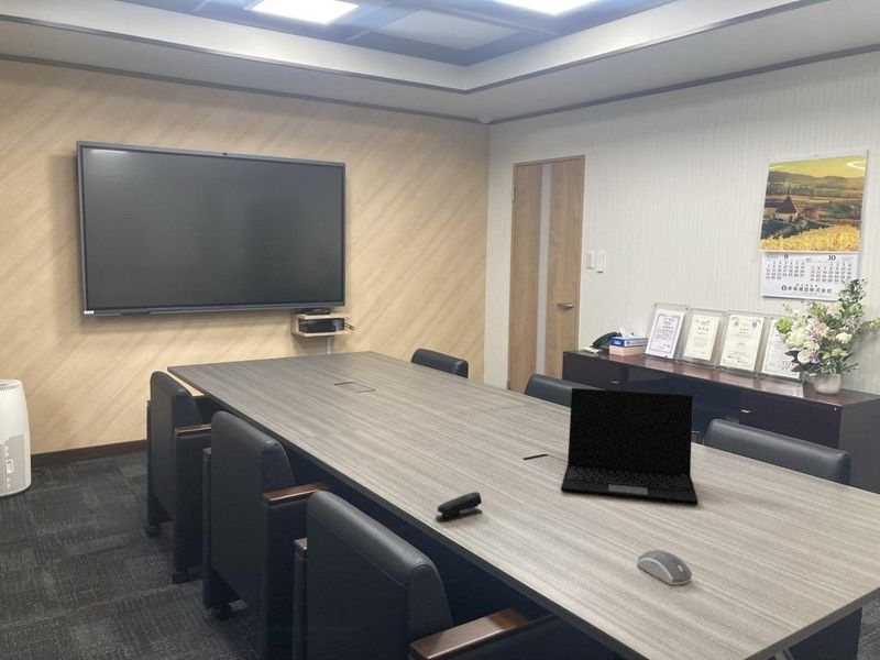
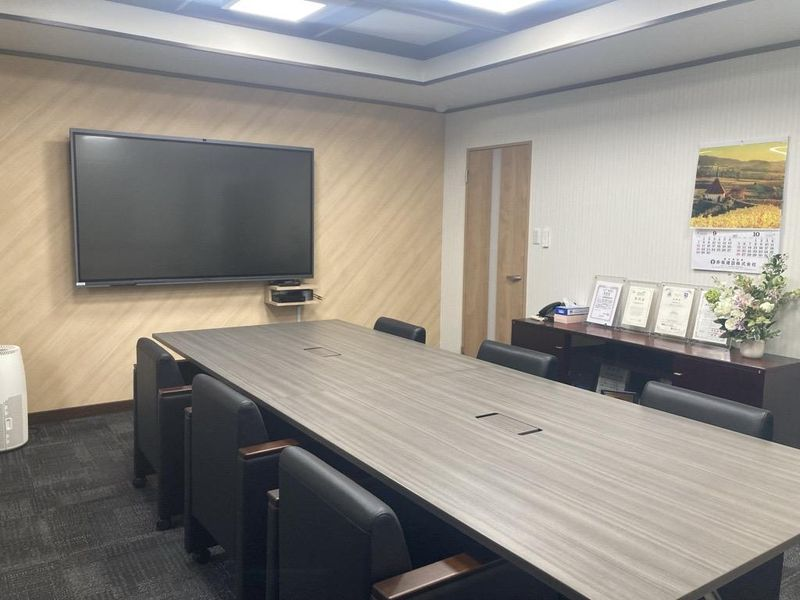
- laptop (629, 441)
- stapler (459, 505)
- computer mouse (662, 562)
